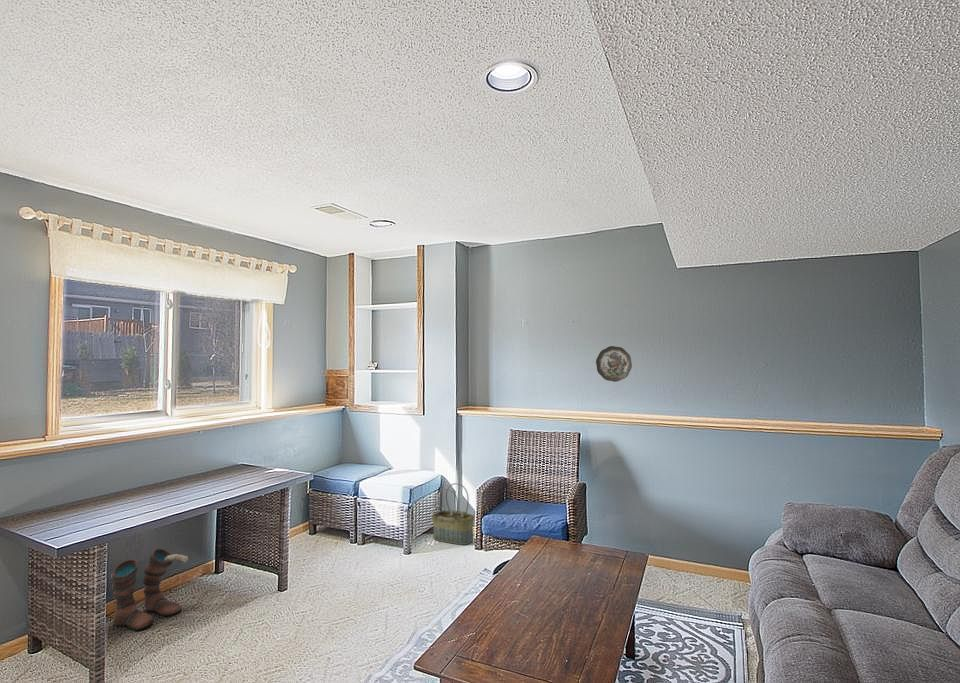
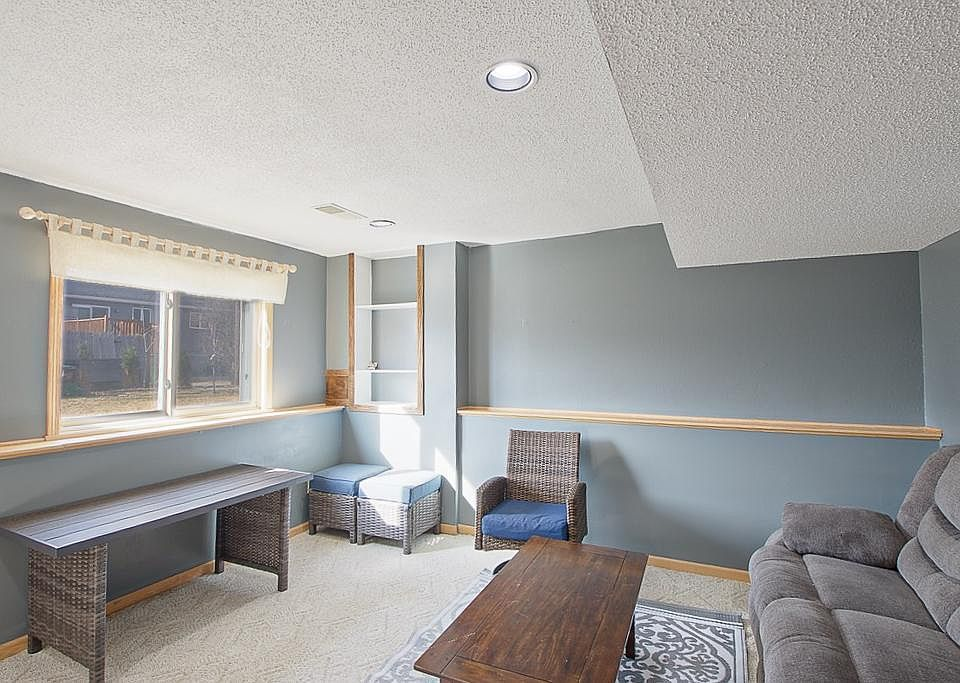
- basket (452, 512)
- decorative plate (613, 363)
- boots (153, 583)
